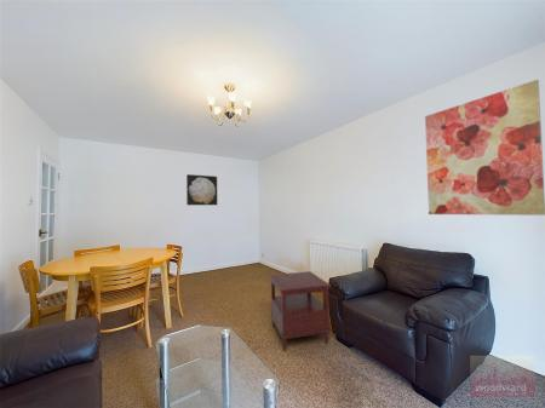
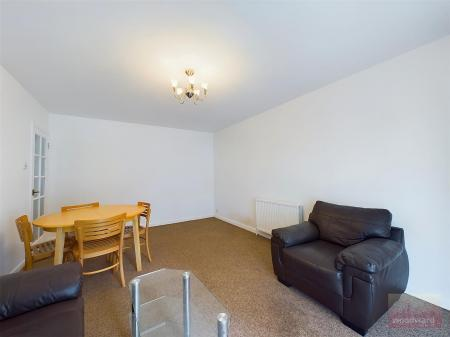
- side table (298, 306)
- wall art (202, 190)
- wall art (475, 157)
